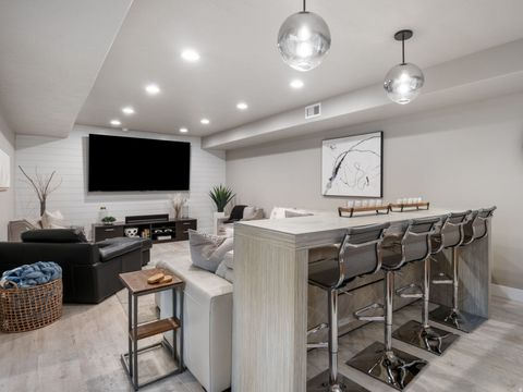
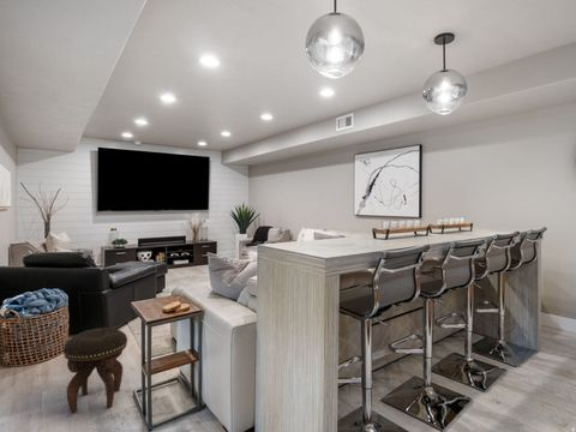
+ footstool (96, 366)
